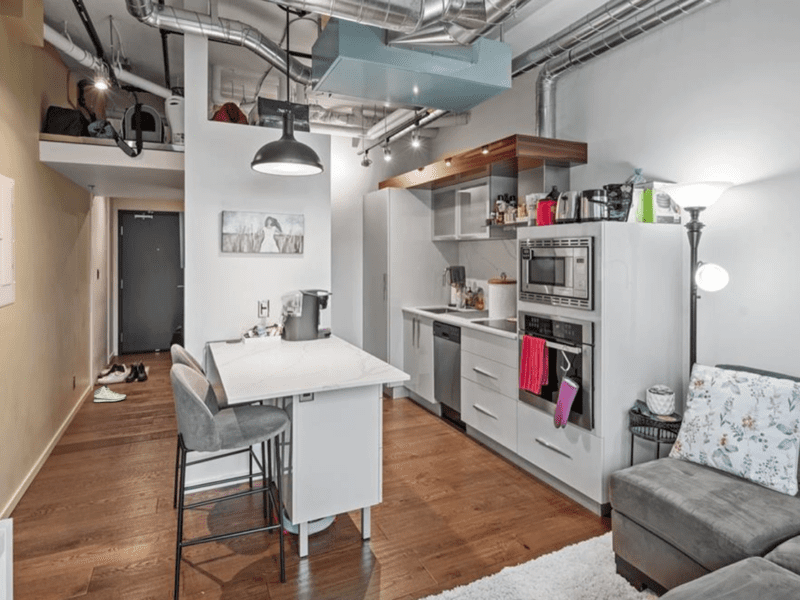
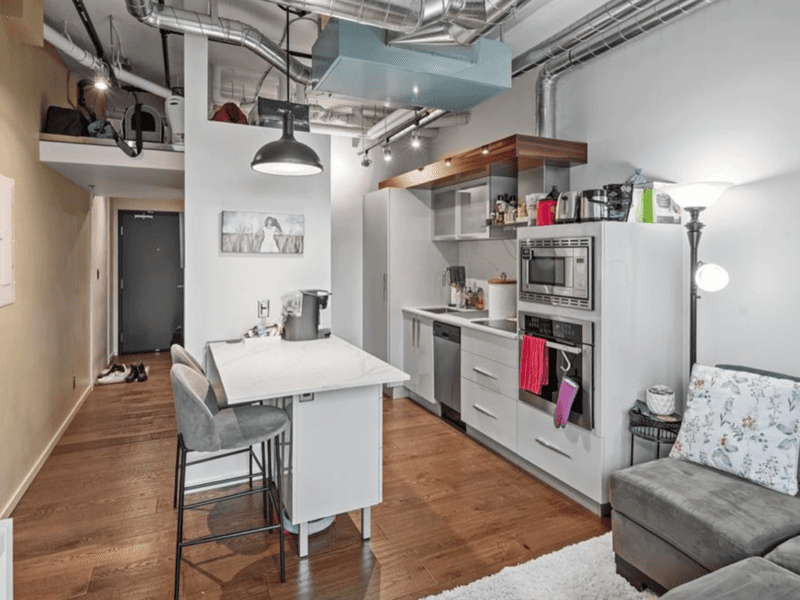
- sneaker (110, 392)
